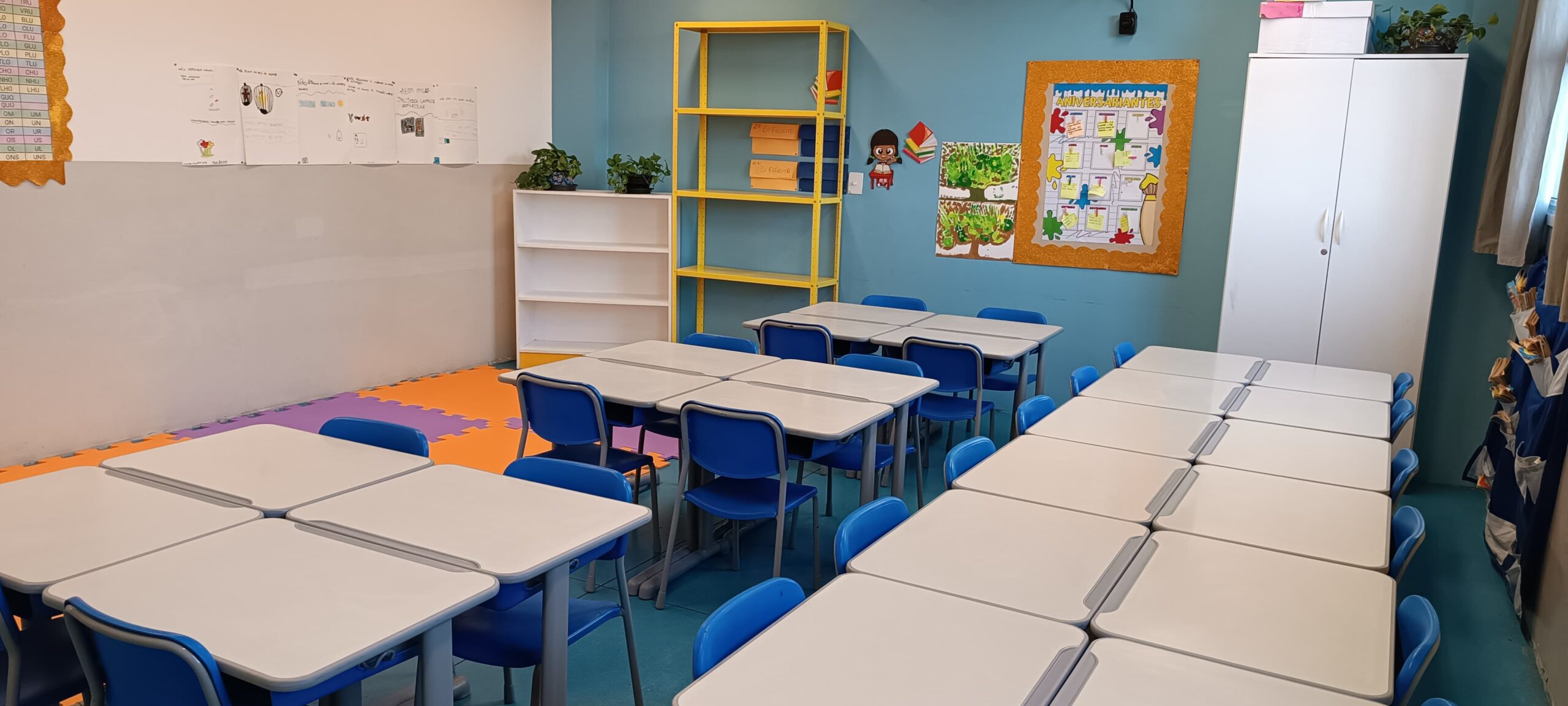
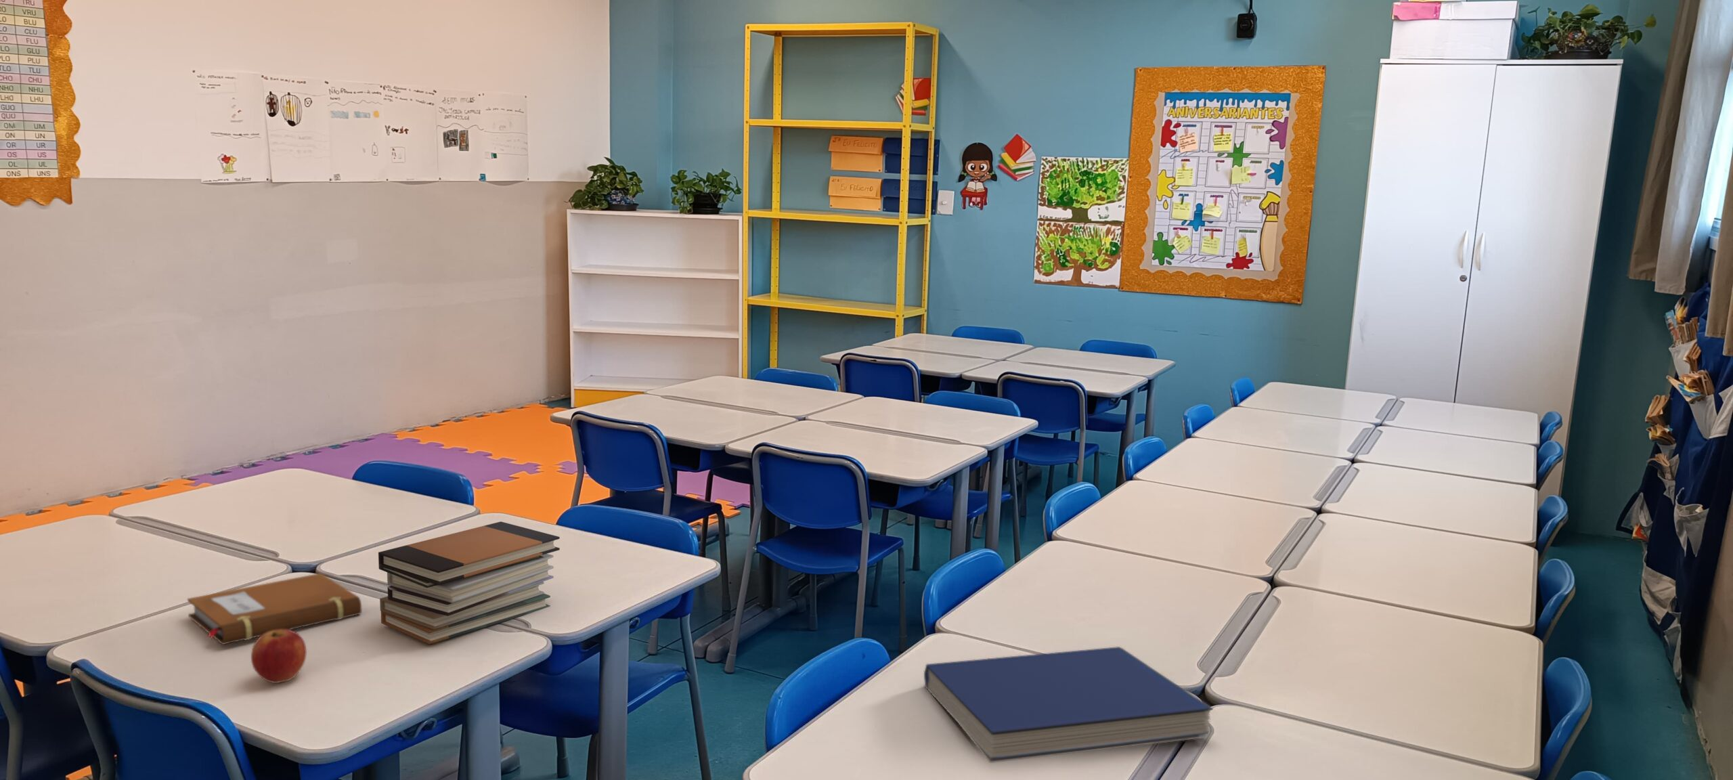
+ apple (279, 655)
+ book (1059, 694)
+ notebook (272, 608)
+ book stack (471, 579)
